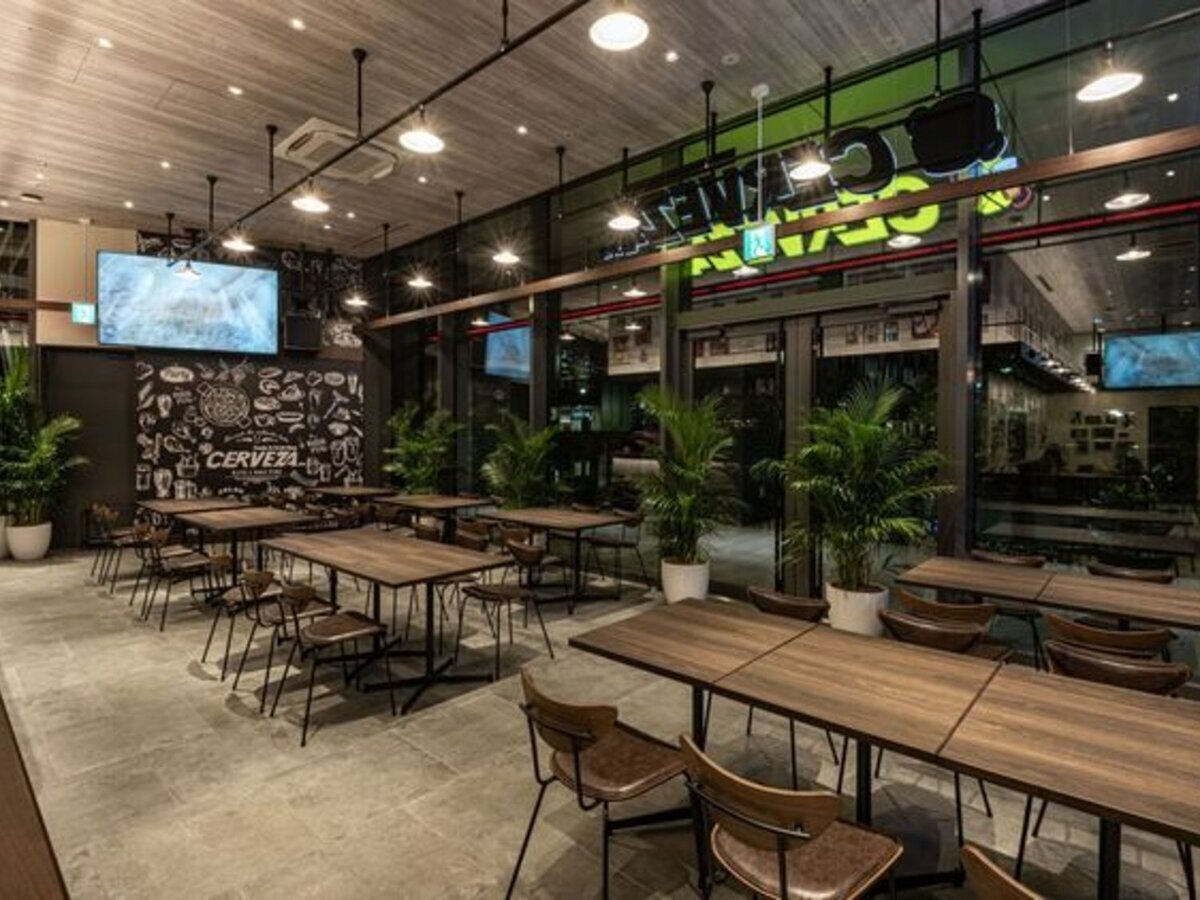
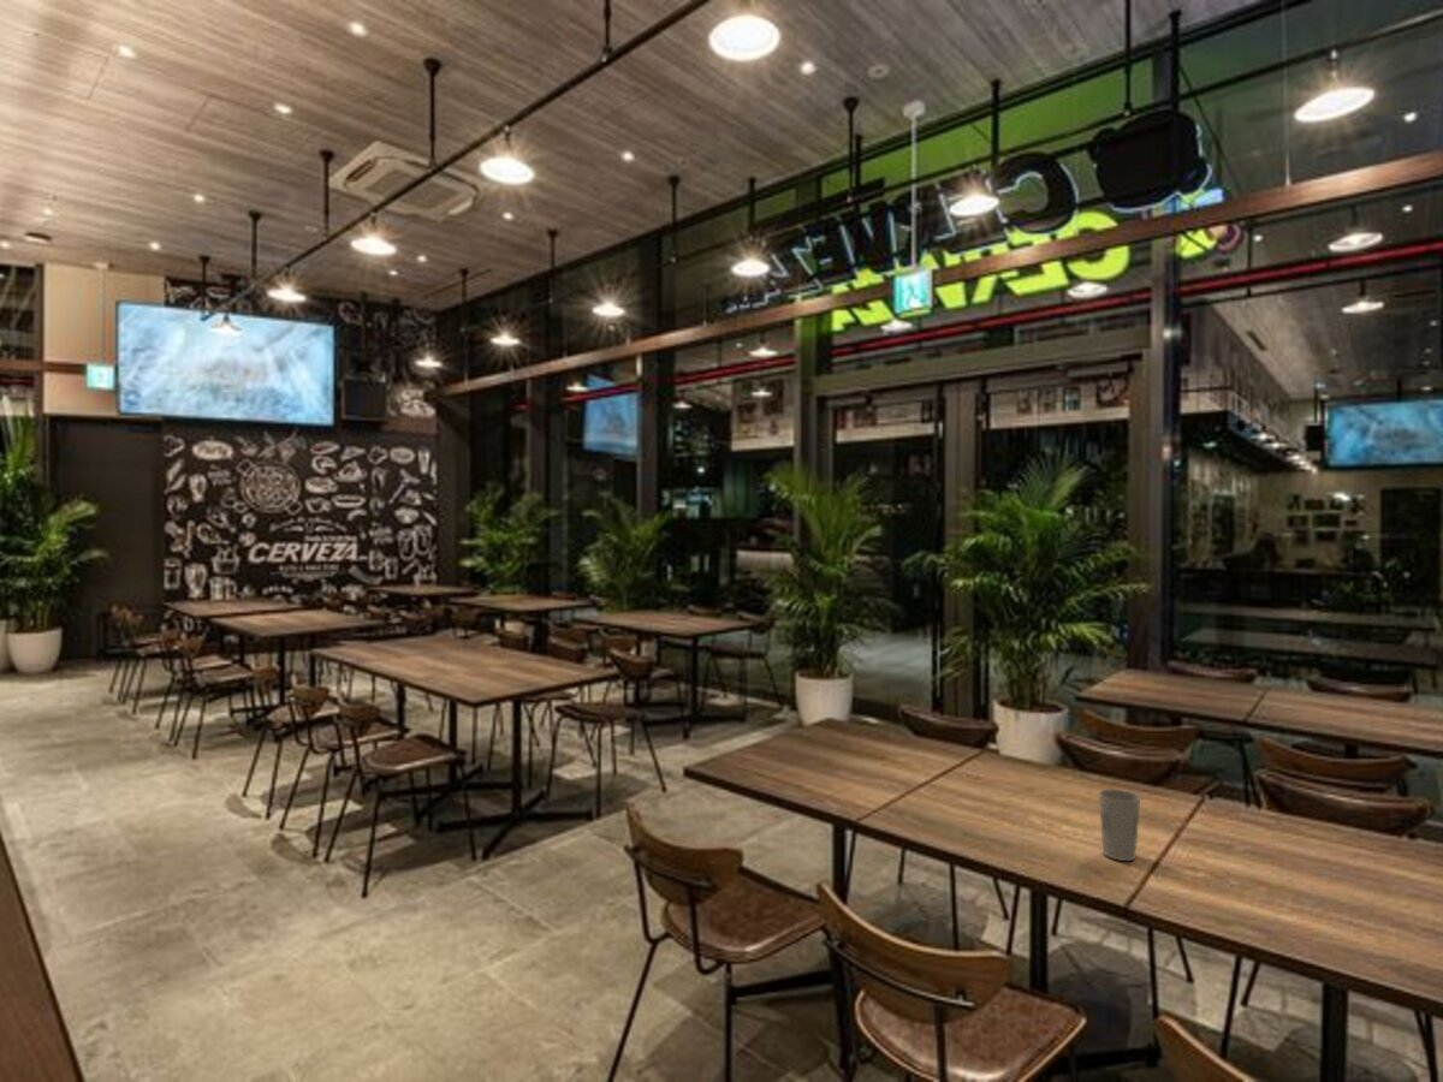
+ cup (1118, 825)
